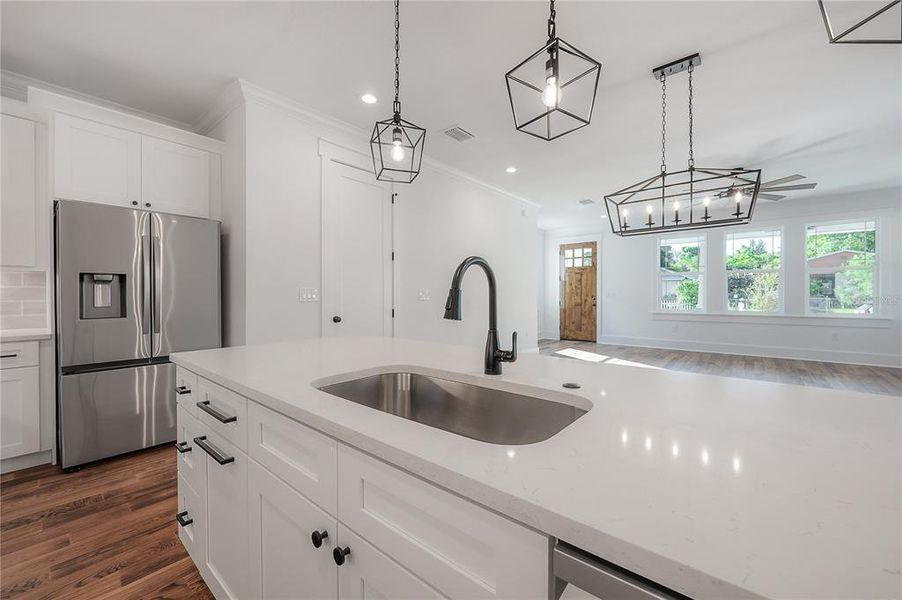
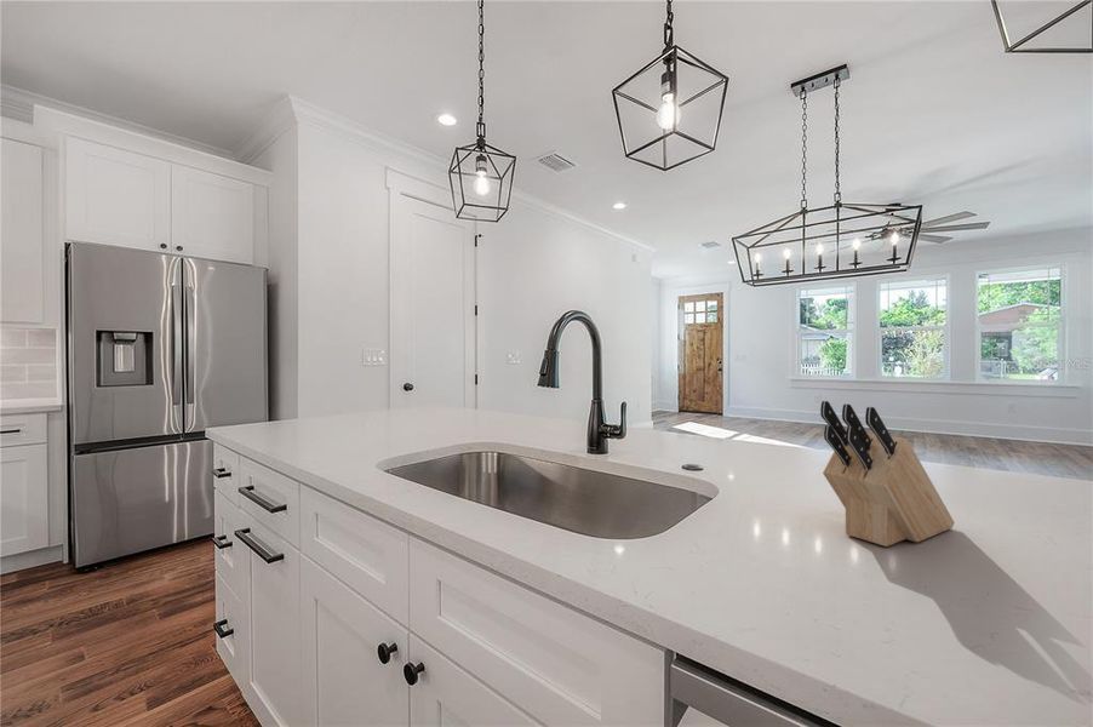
+ knife block (883, 466)
